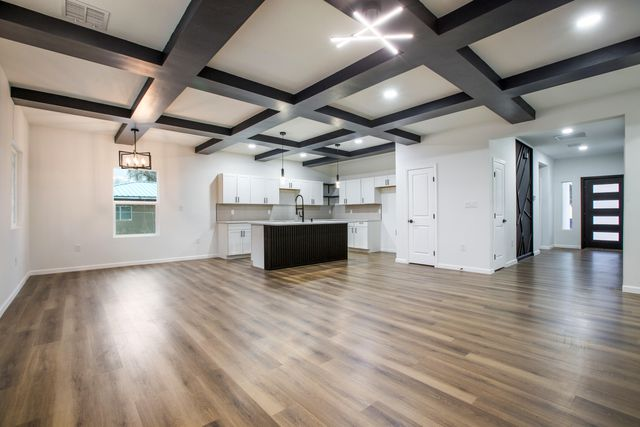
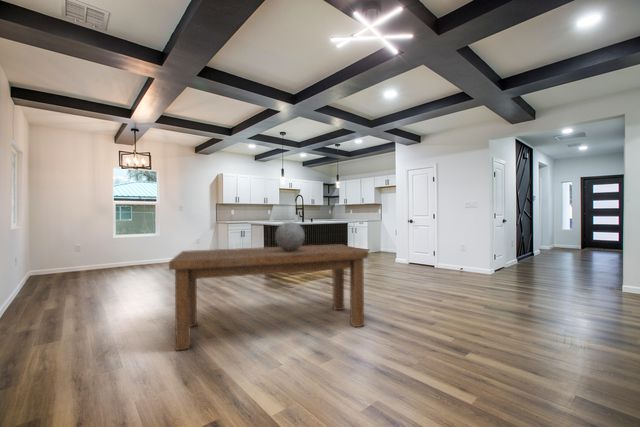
+ decorative sphere (290, 236)
+ dining table (273, 273)
